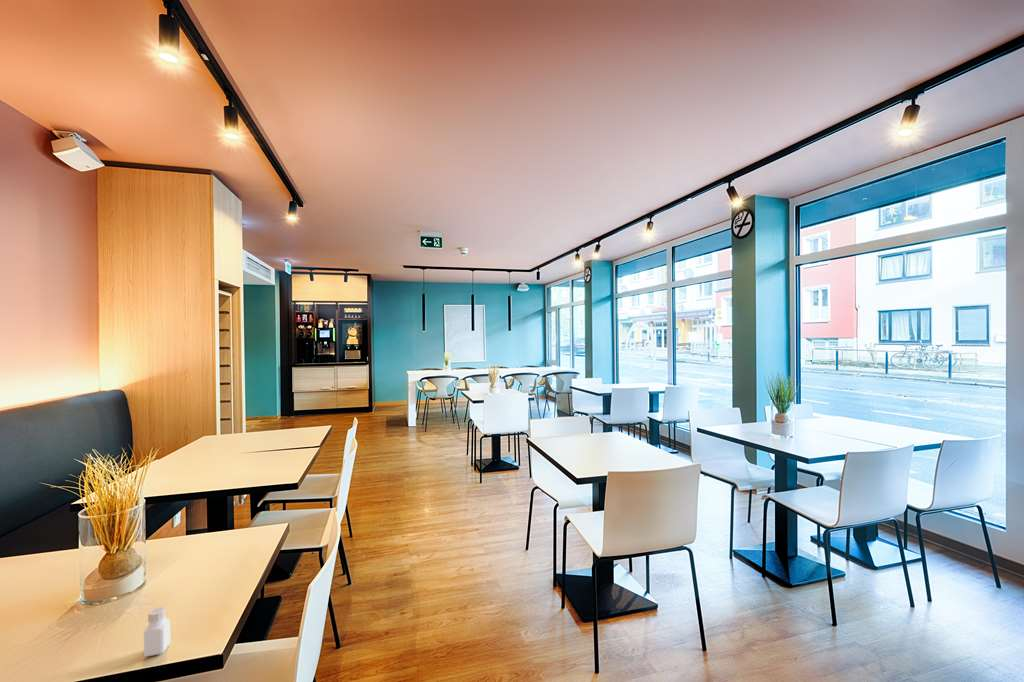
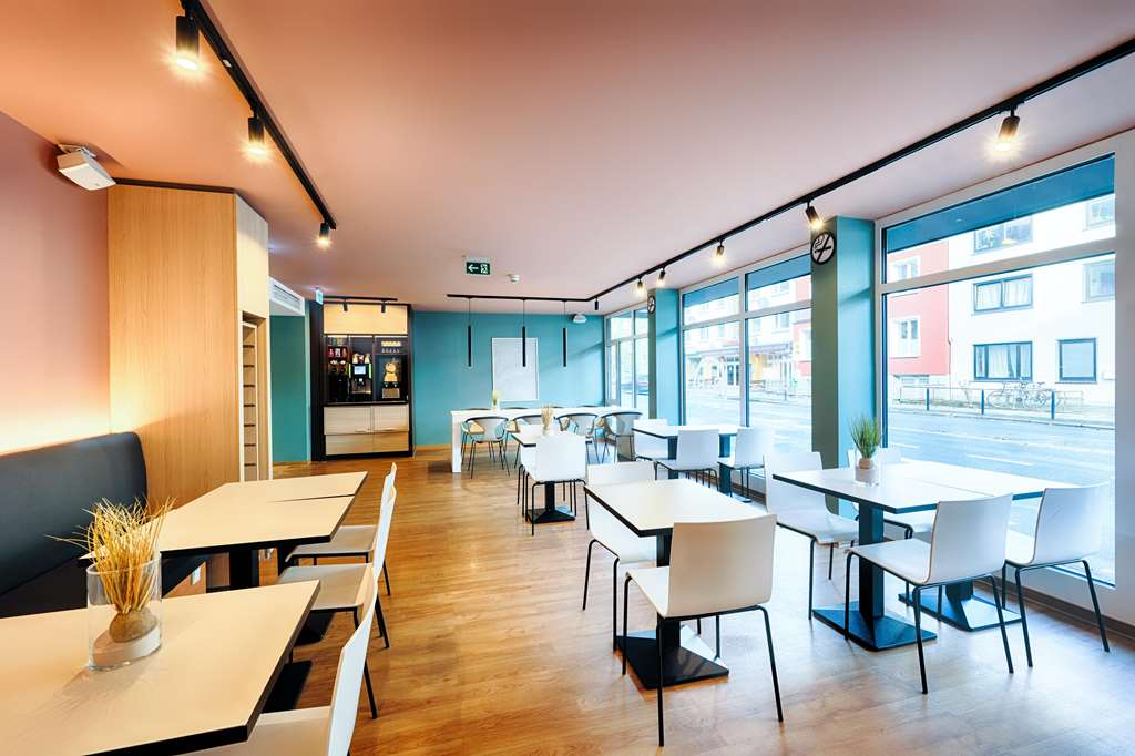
- pepper shaker (157, 630)
